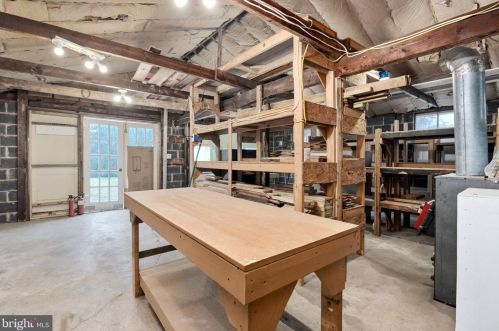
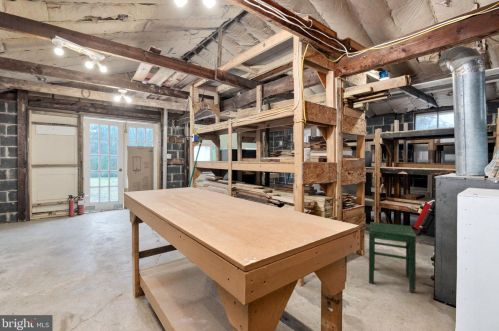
+ stool (390, 254)
